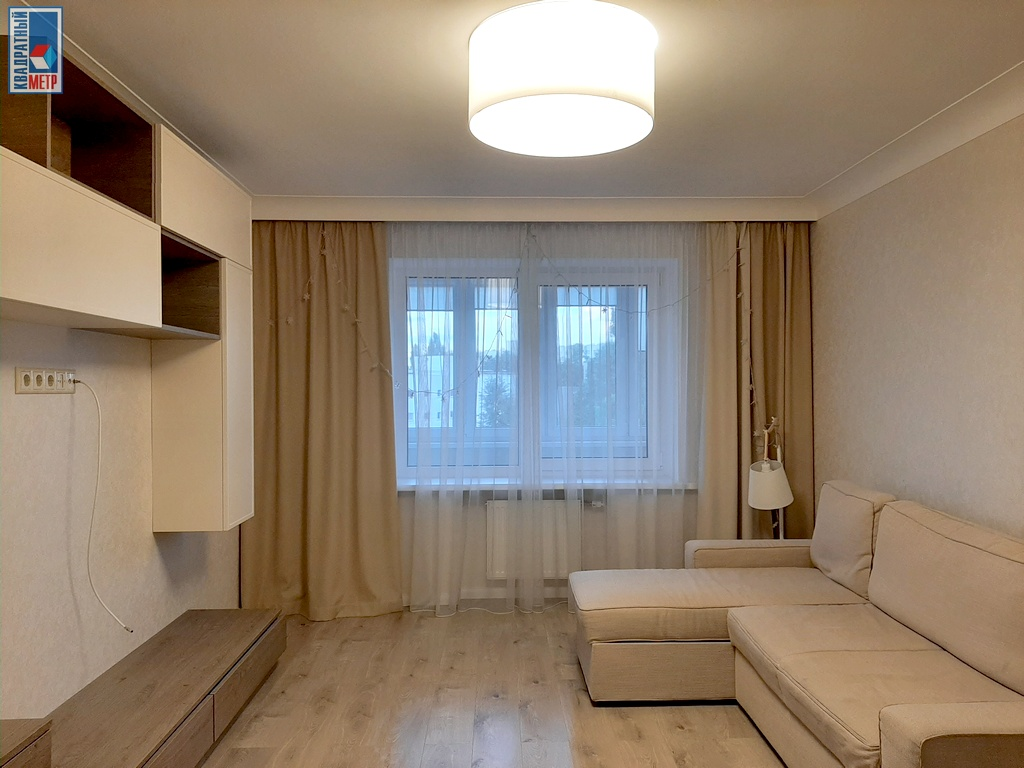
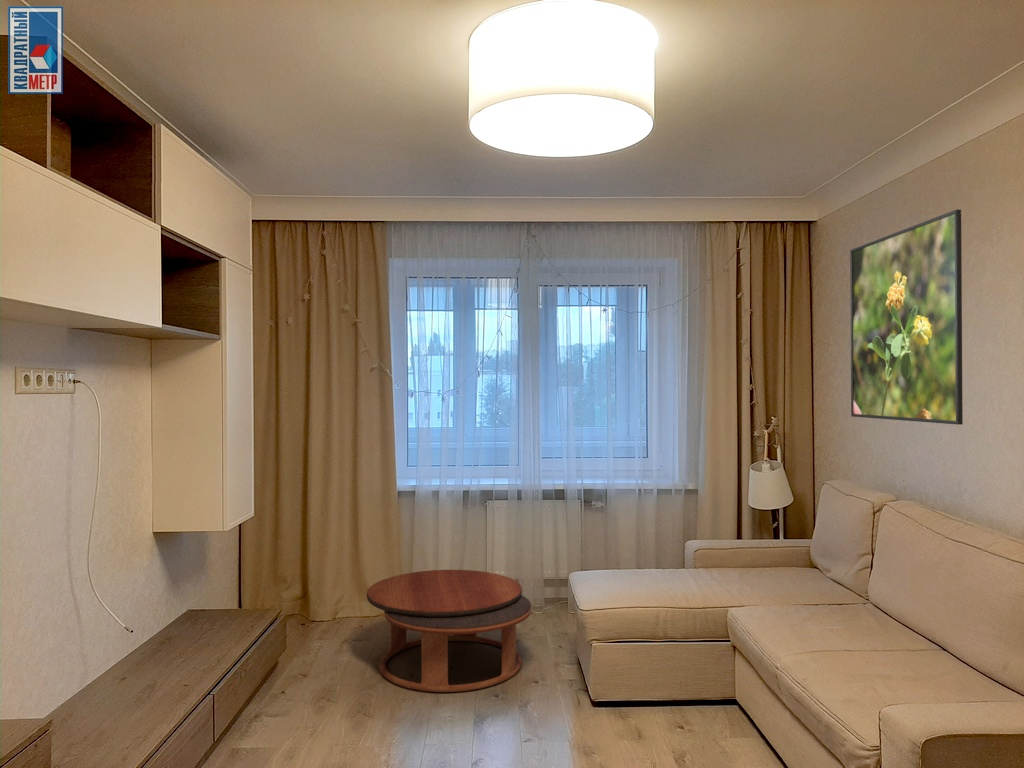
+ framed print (899, 326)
+ coffee table (450, 627)
